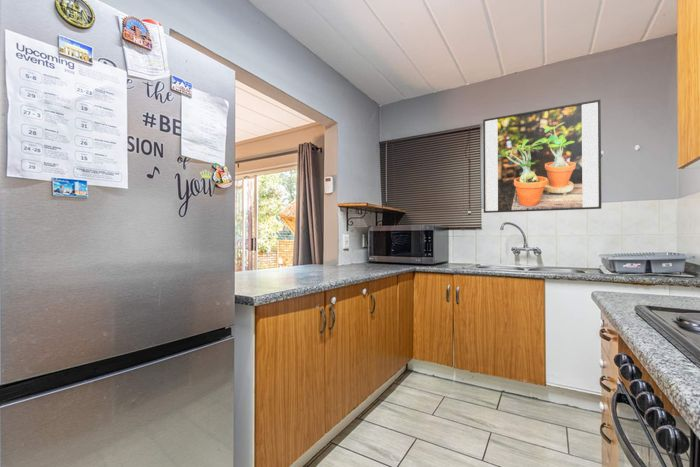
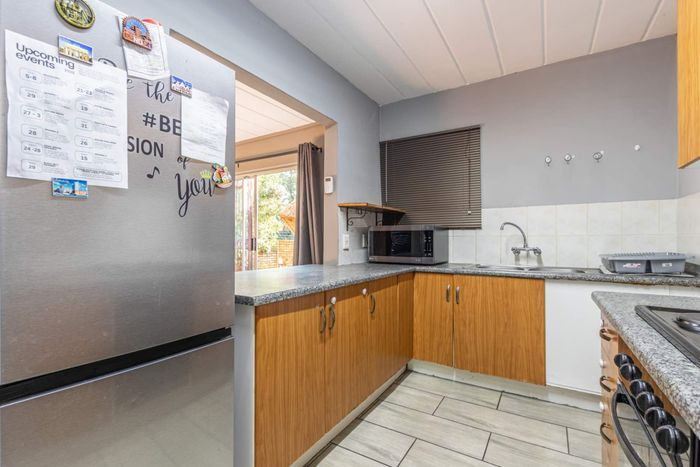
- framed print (537, 160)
